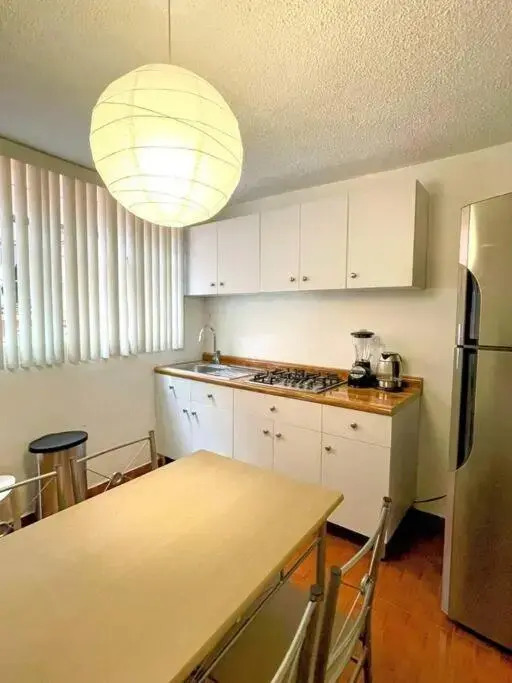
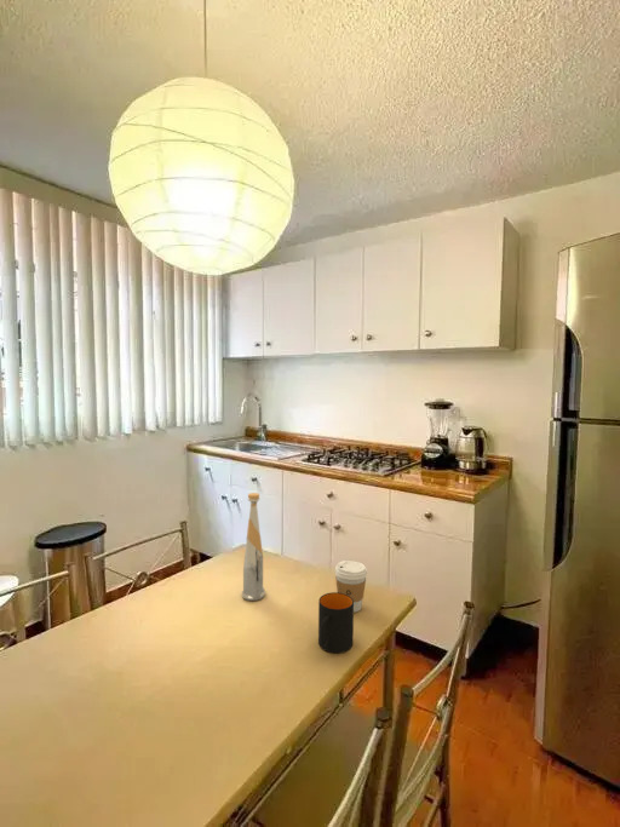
+ mug (332, 625)
+ bottle (253, 545)
+ coffee cup (350, 585)
